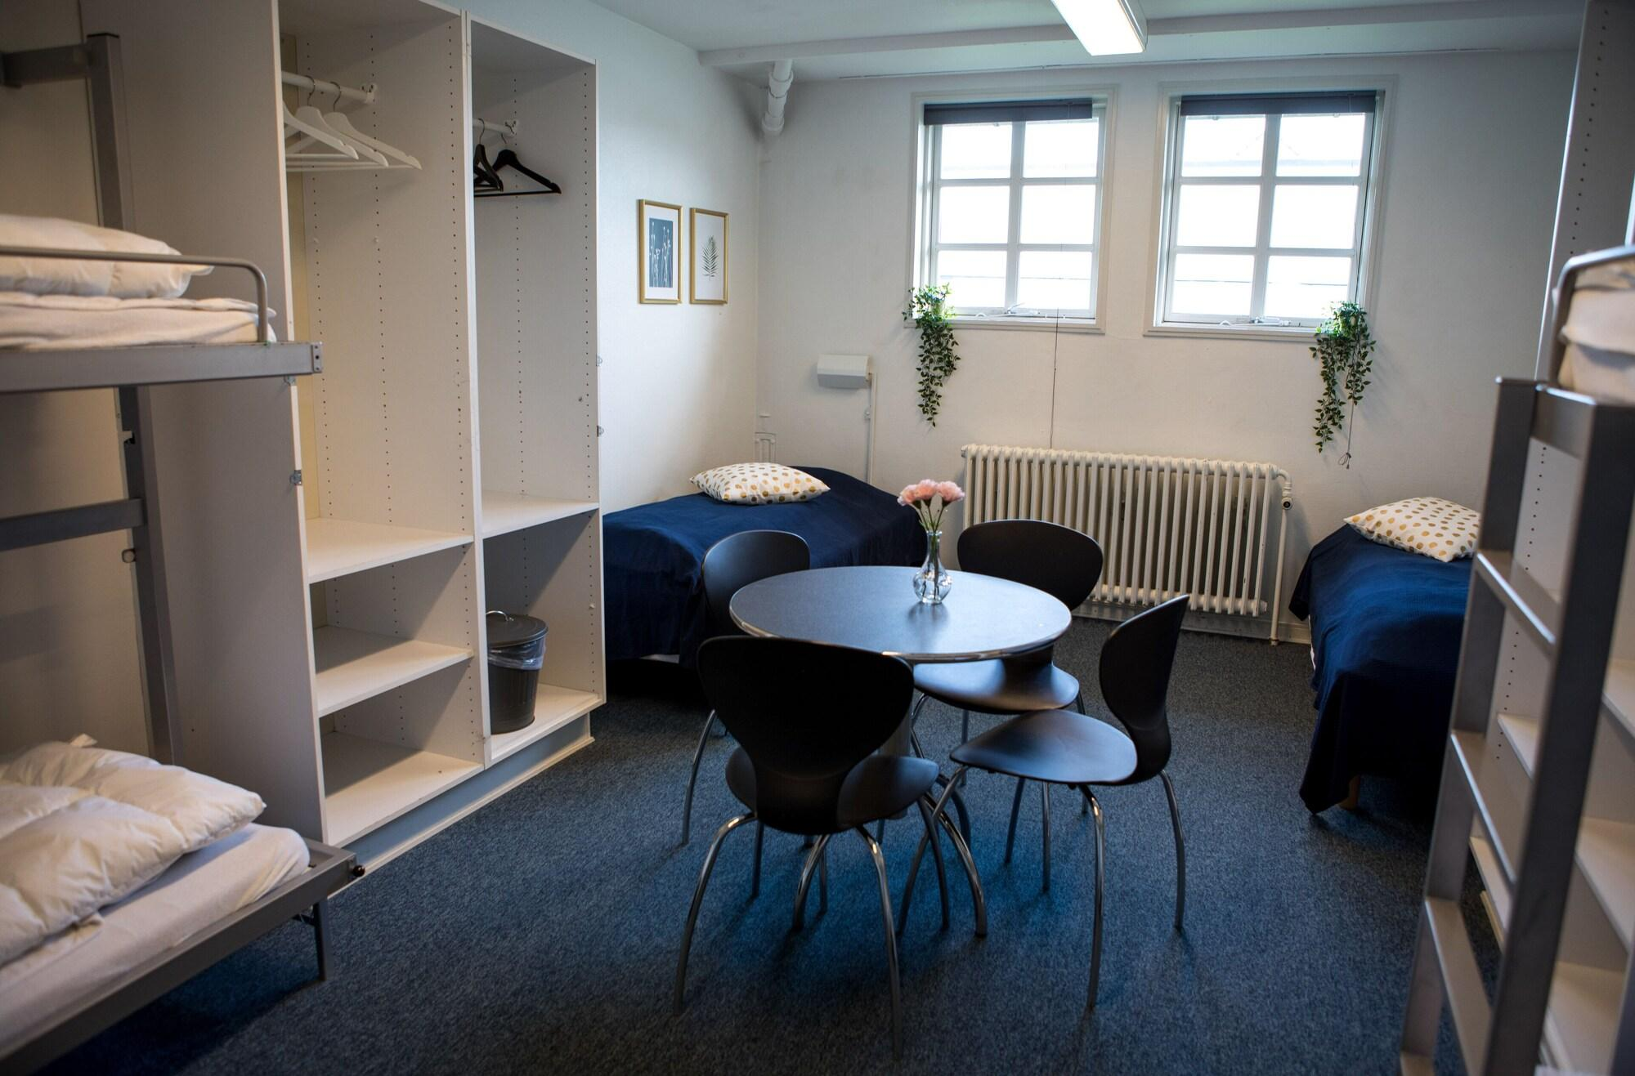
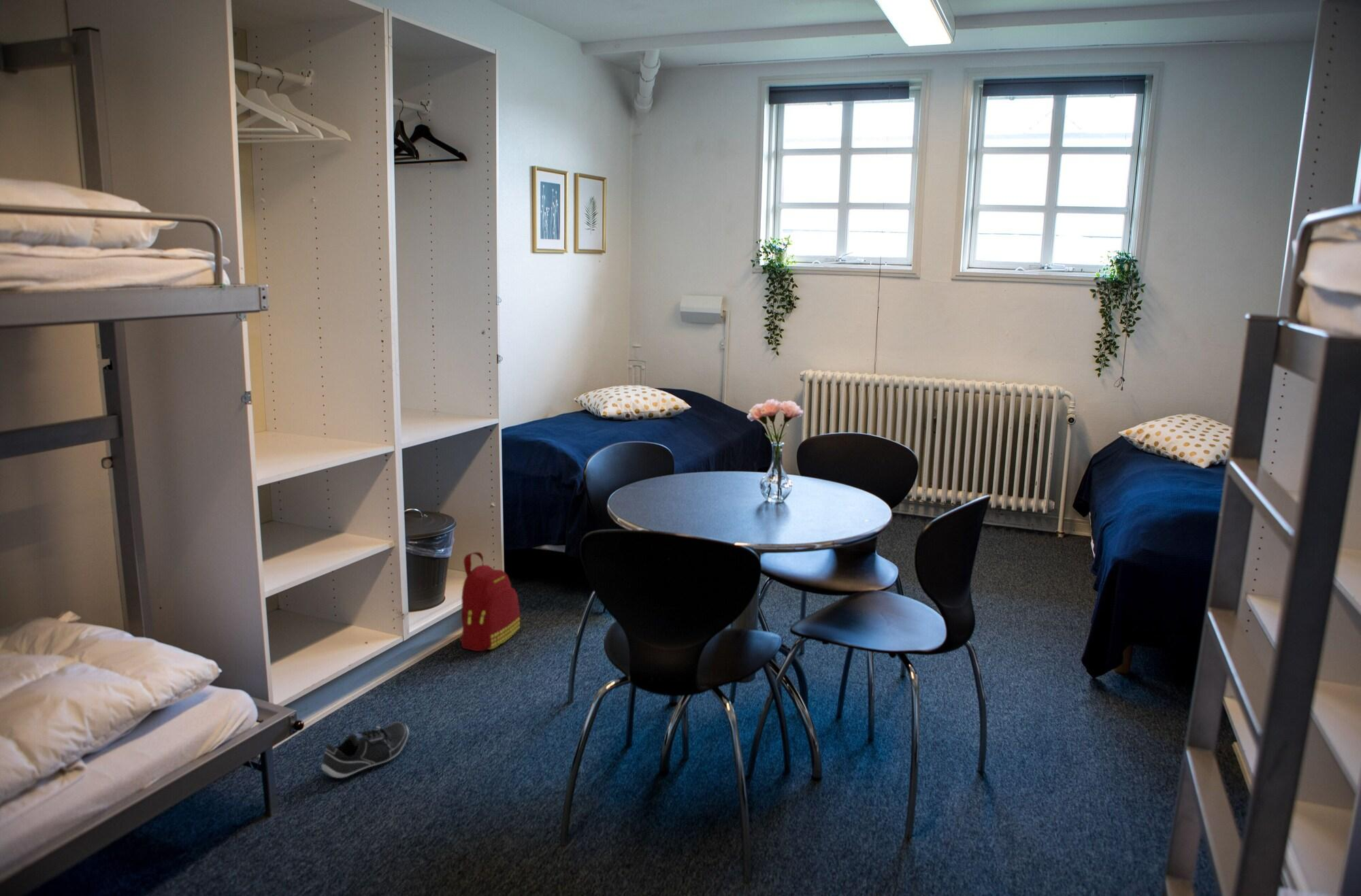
+ backpack (488, 597)
+ shoe (367, 745)
